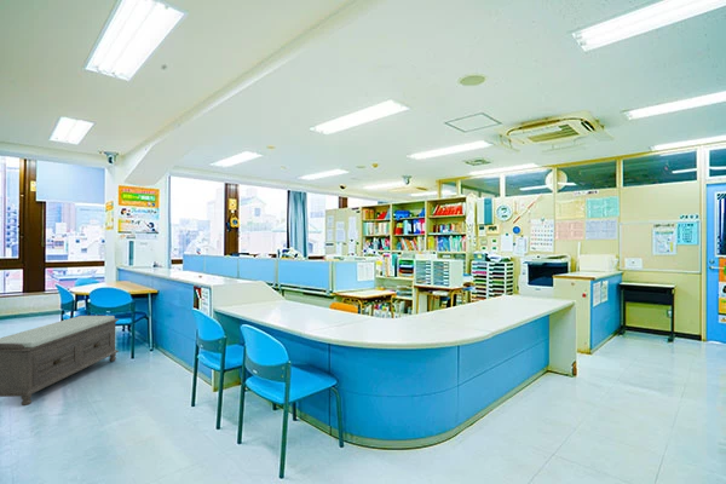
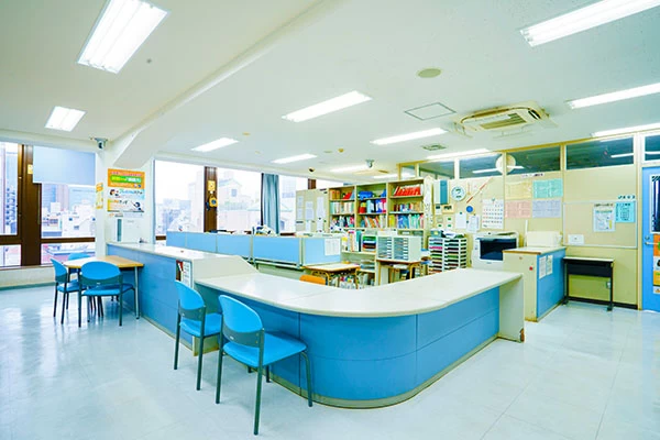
- bench (58, 352)
